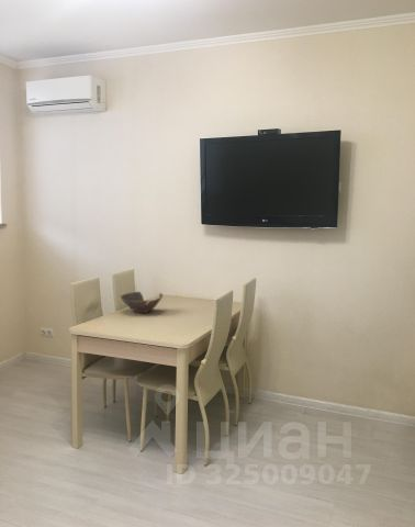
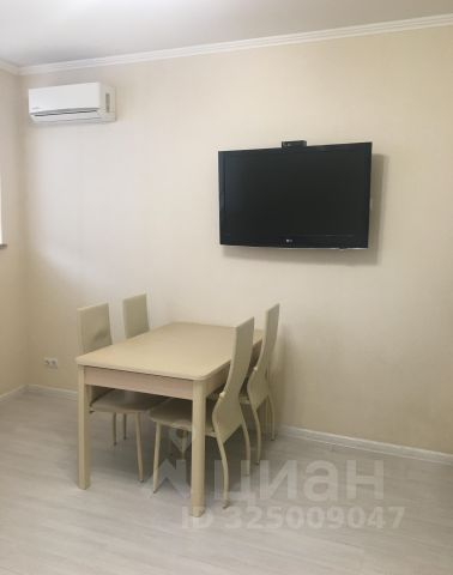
- bowl (142, 303)
